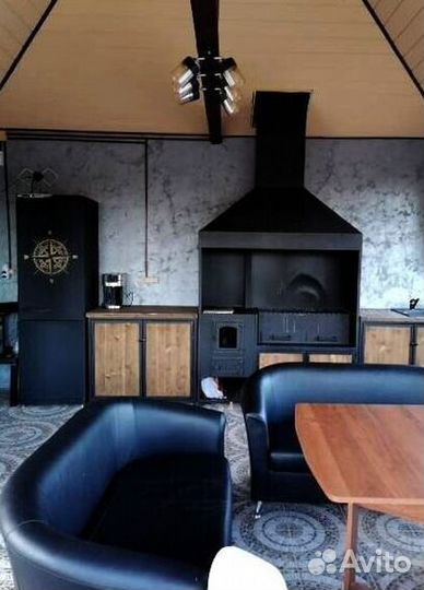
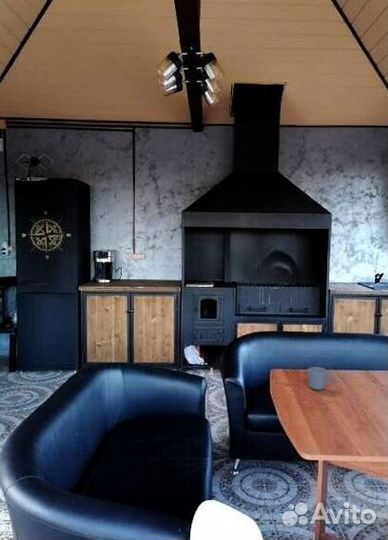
+ mug (320, 379)
